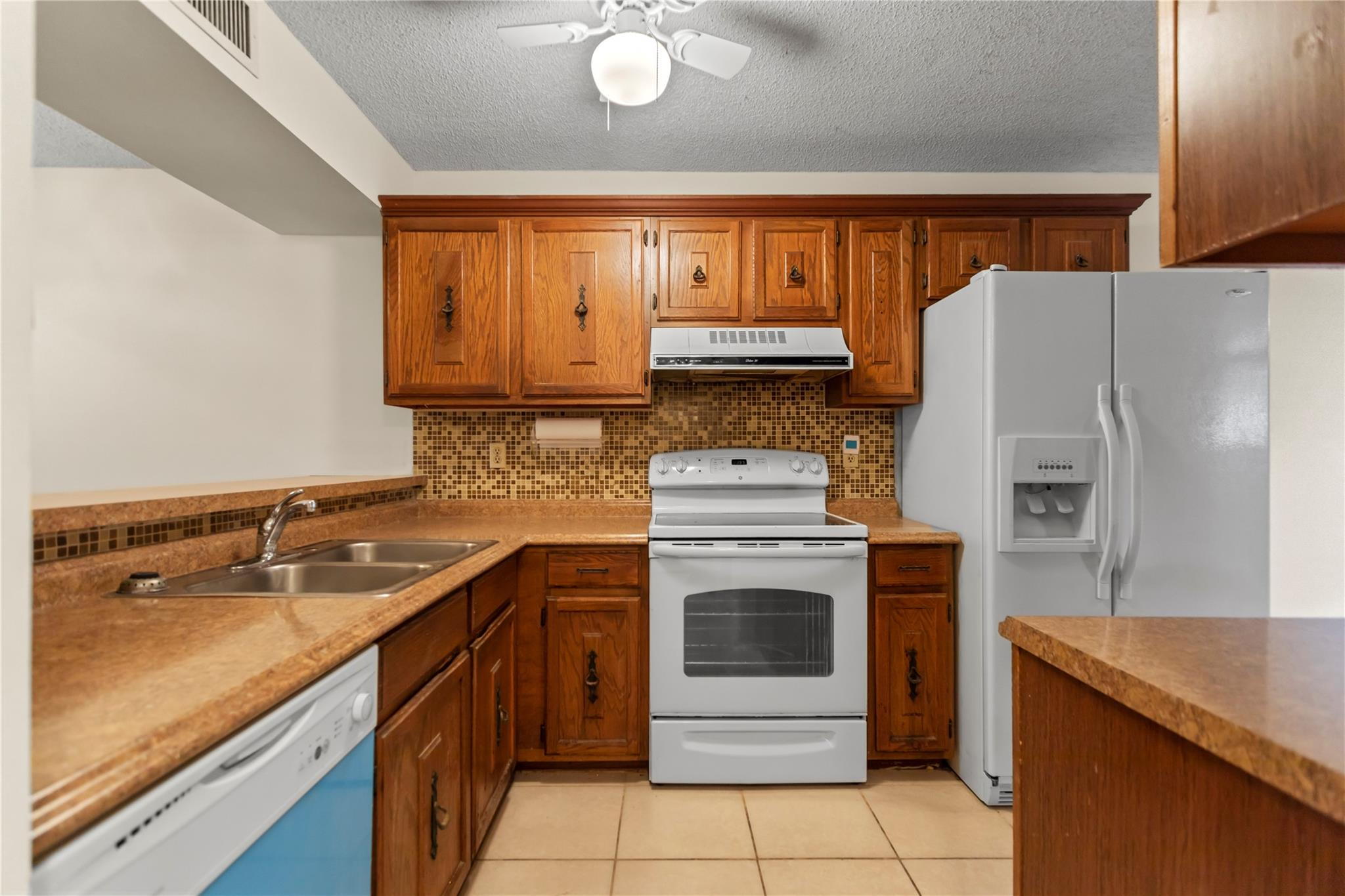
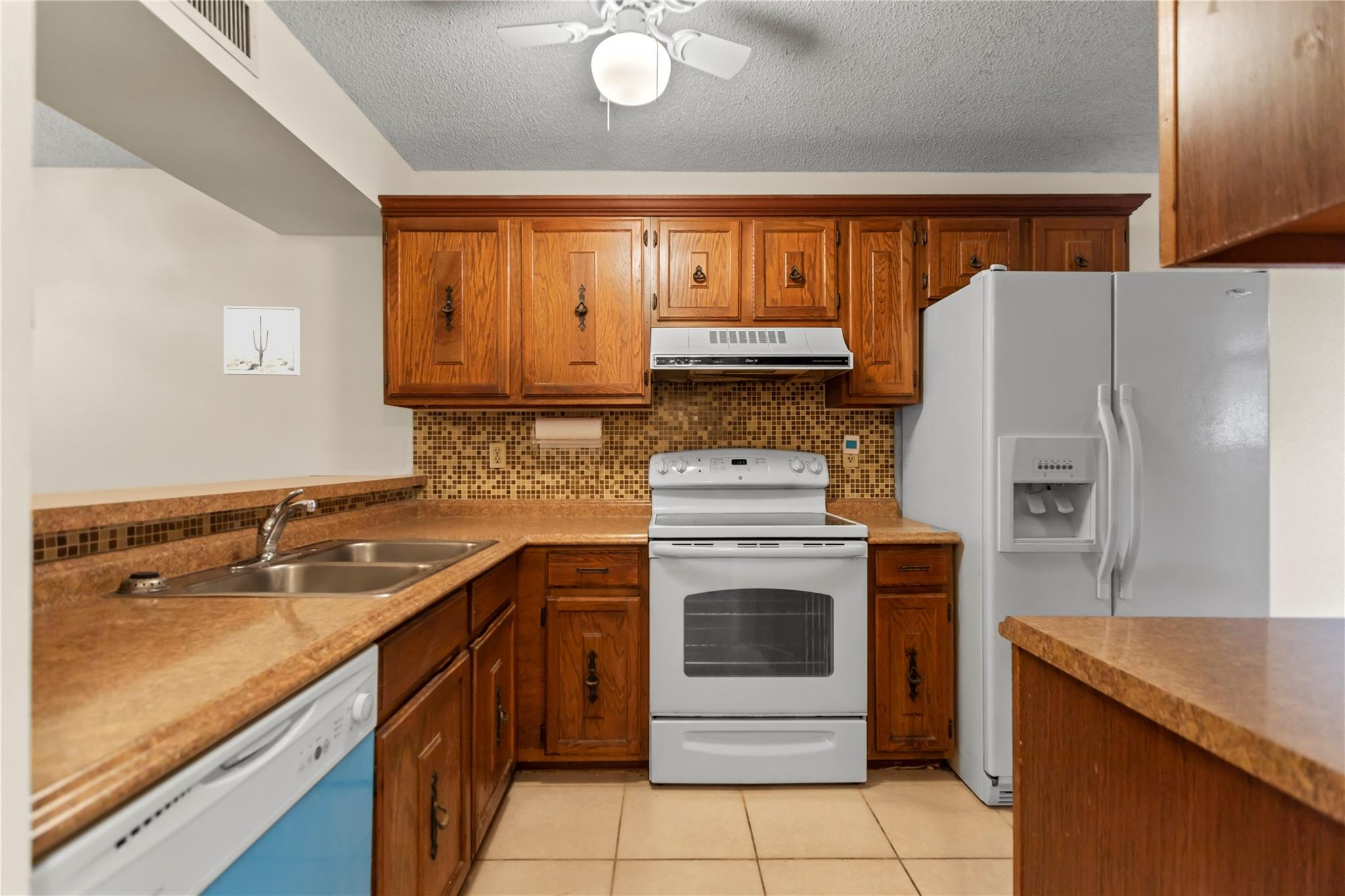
+ wall art (262, 341)
